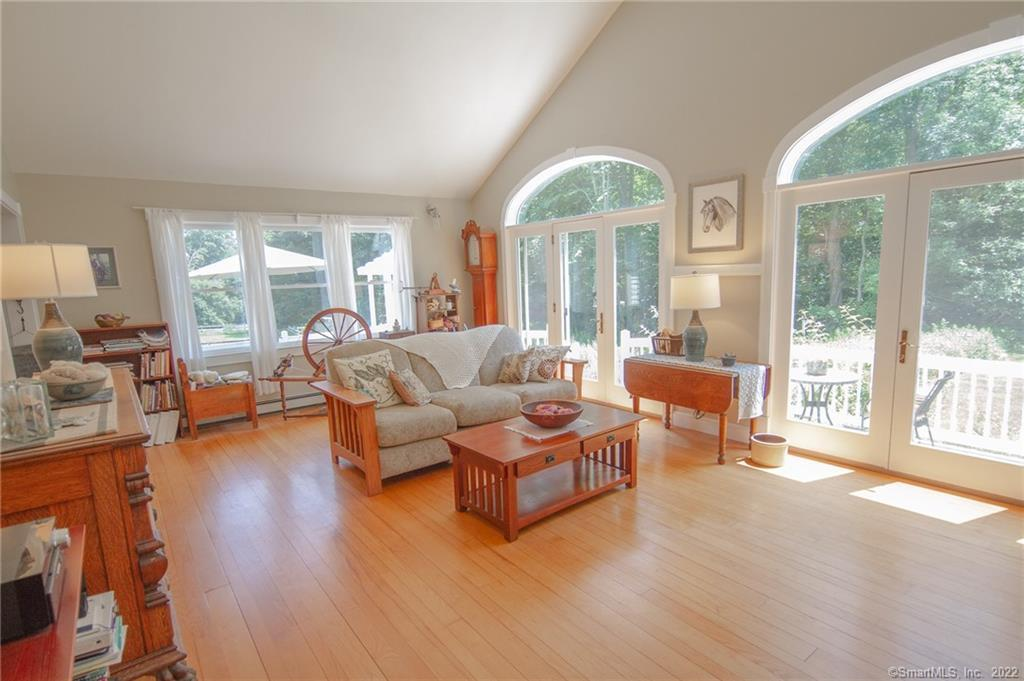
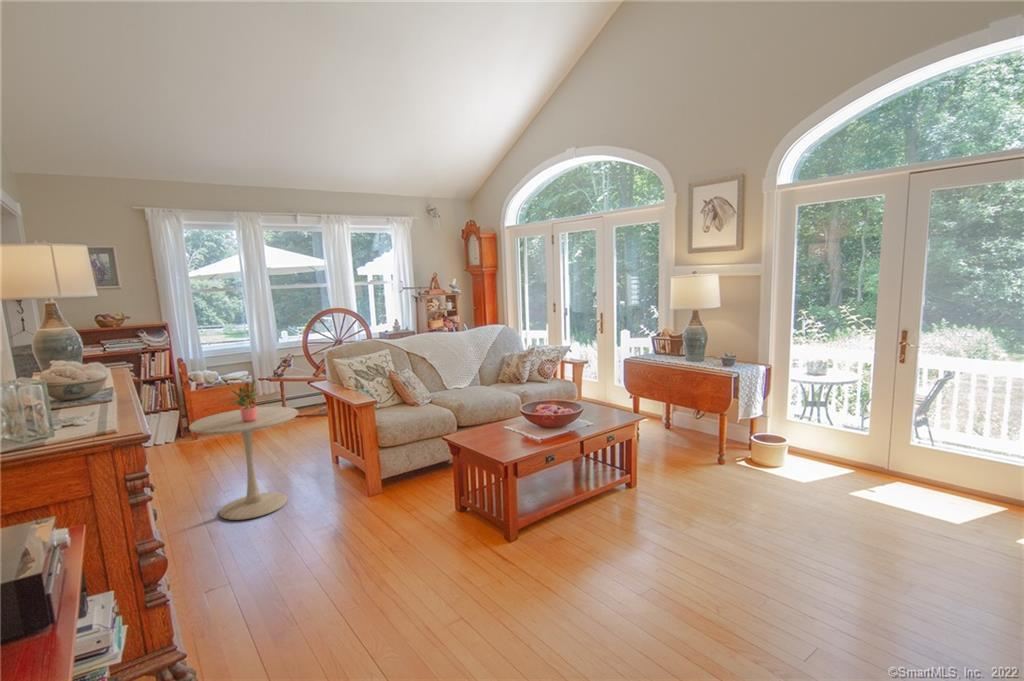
+ potted plant (240, 401)
+ side table (250, 462)
